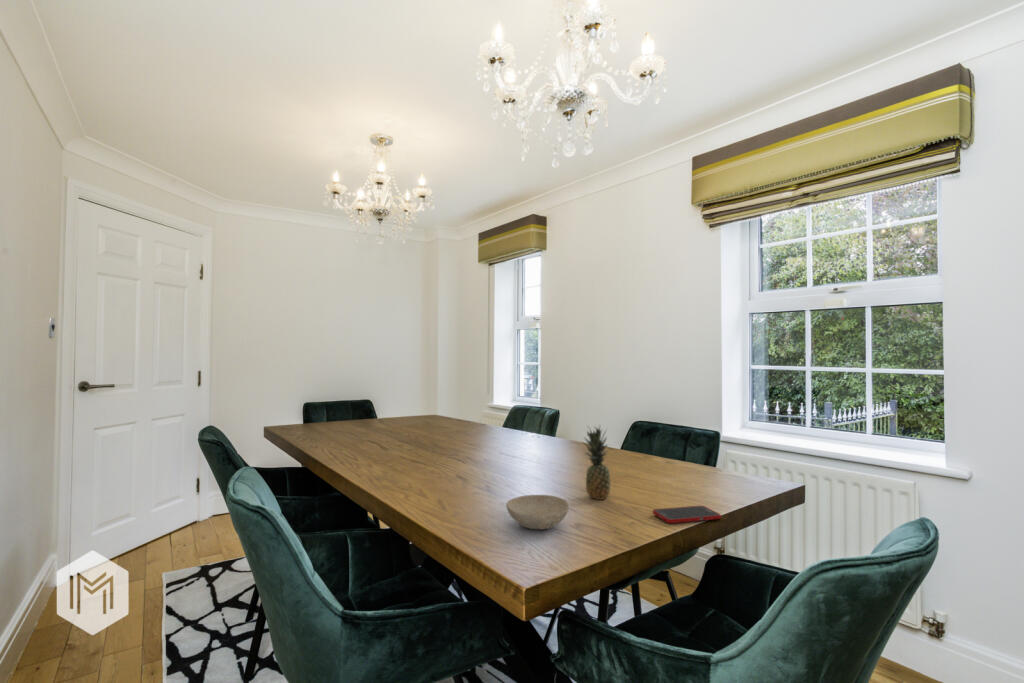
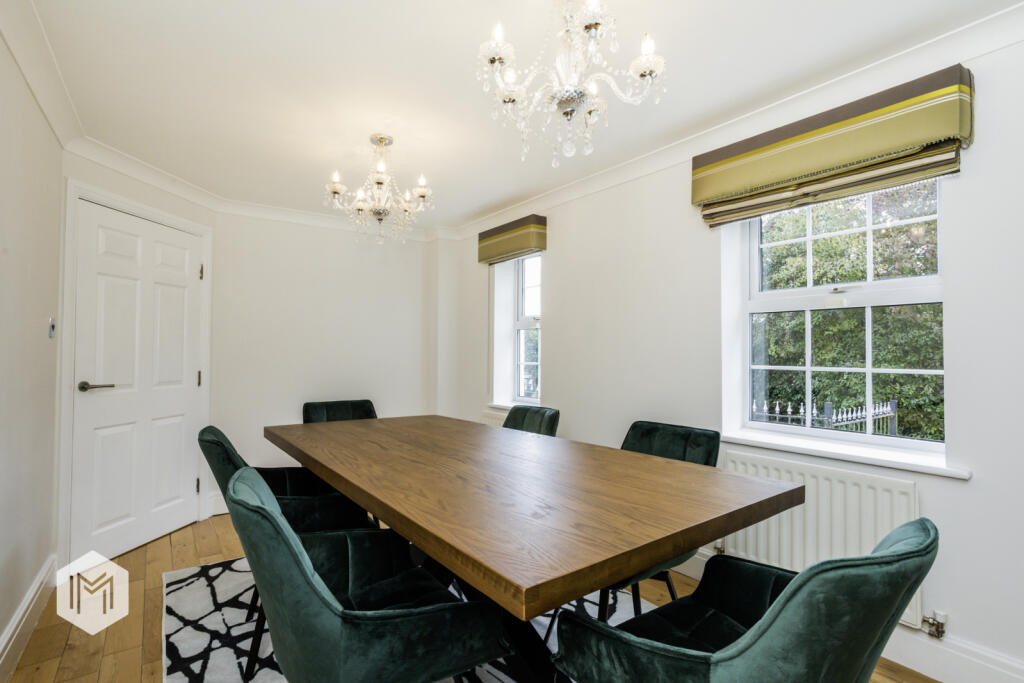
- fruit (596, 460)
- bowl (537, 514)
- cell phone (686, 514)
